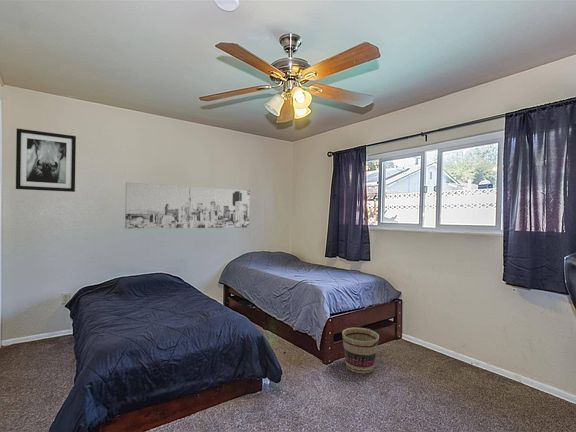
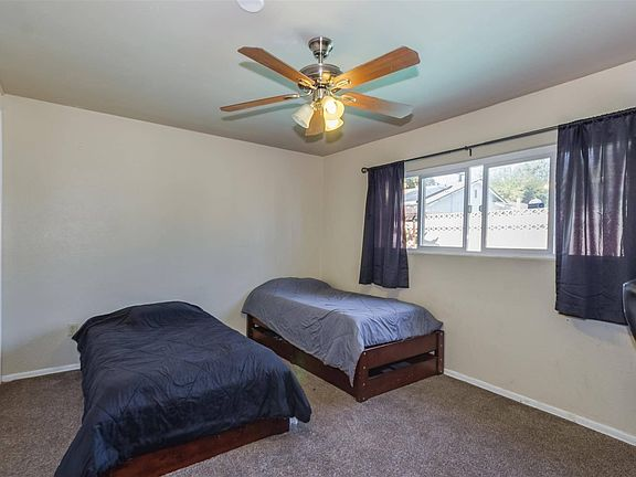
- wall art (47, 161)
- wall art (194, 207)
- basket (359, 350)
